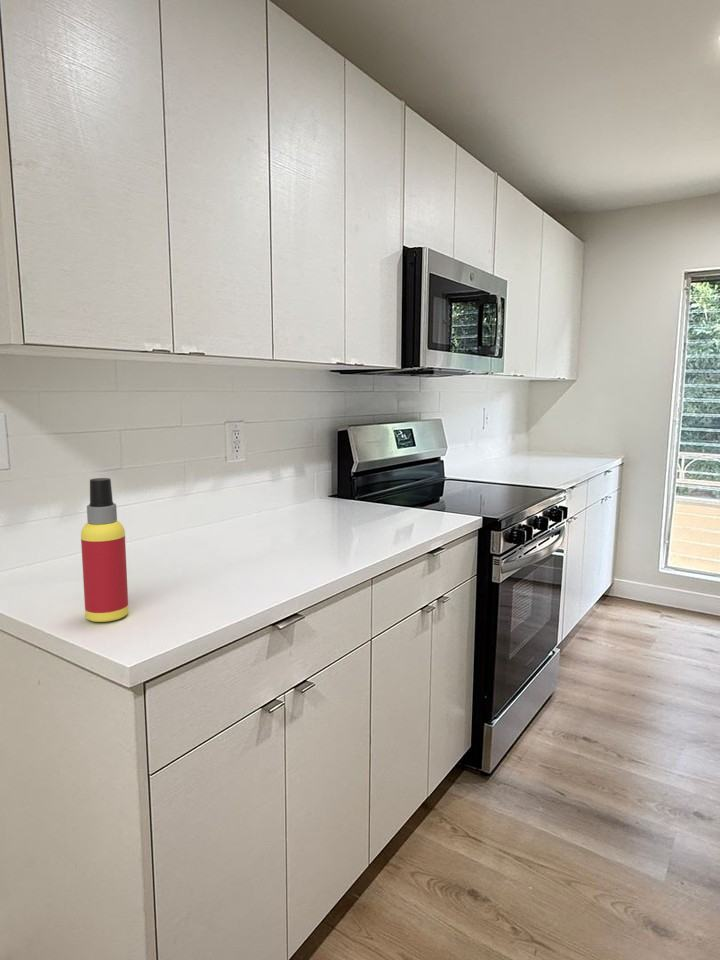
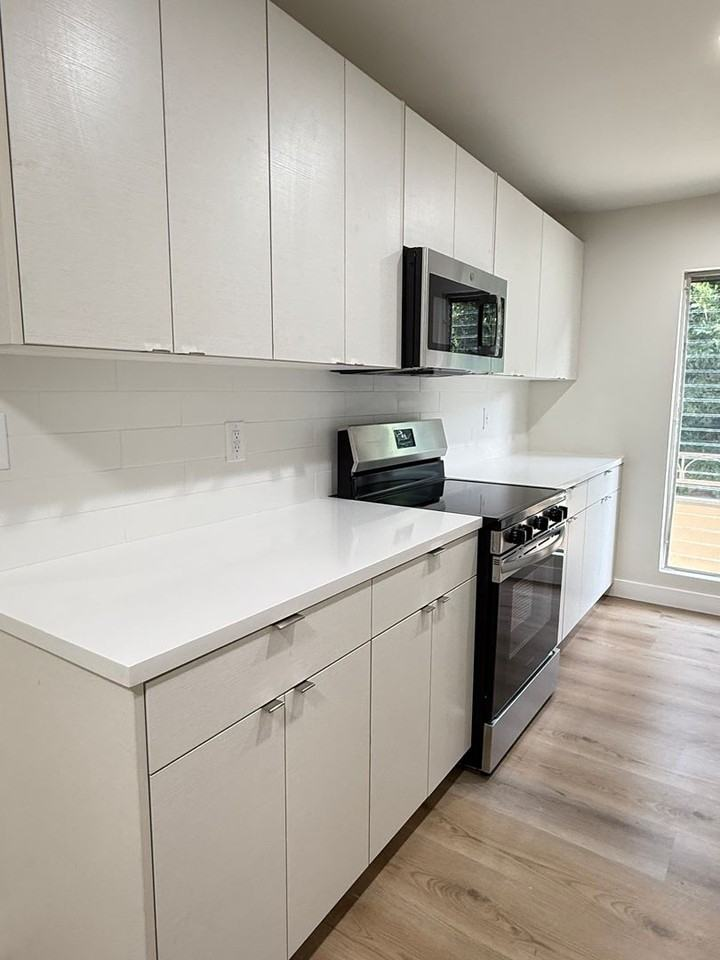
- spray bottle (103, 548)
